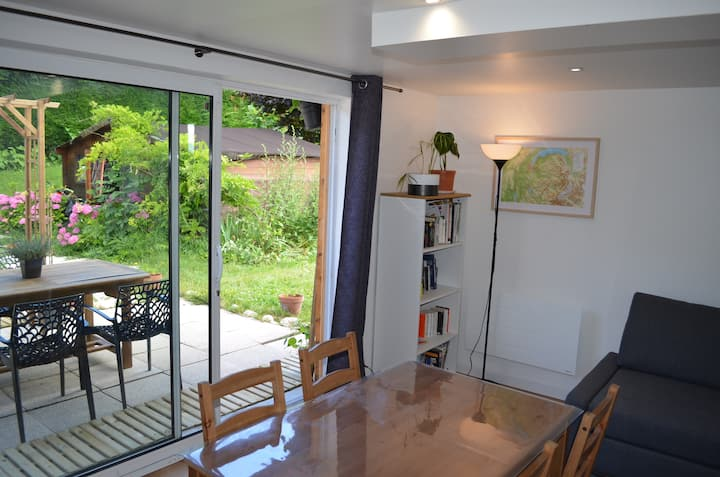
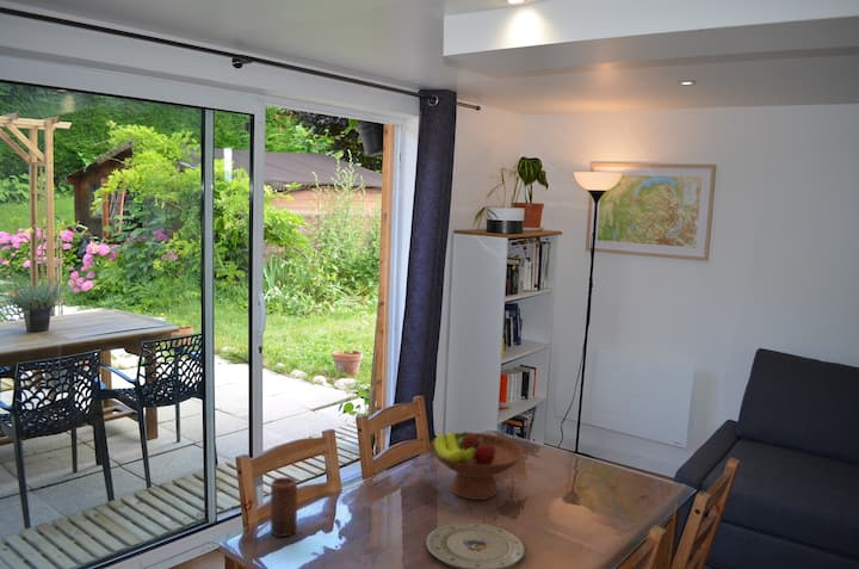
+ candle (283, 506)
+ fruit bowl (475, 460)
+ plate (475, 546)
